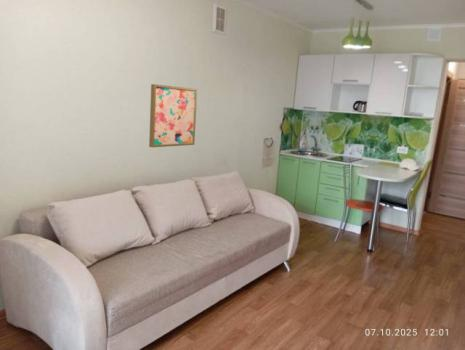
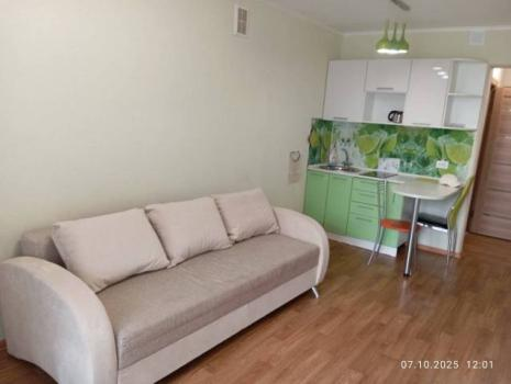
- wall art (174, 116)
